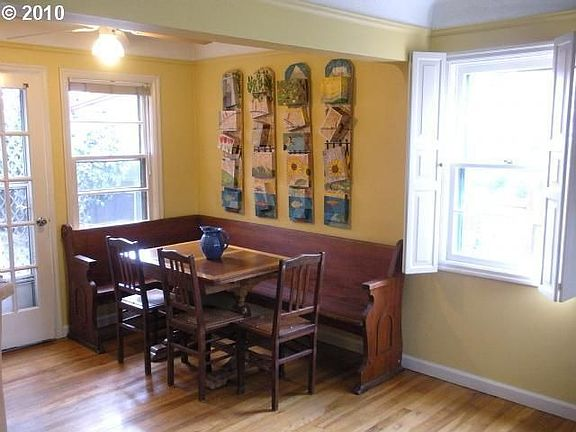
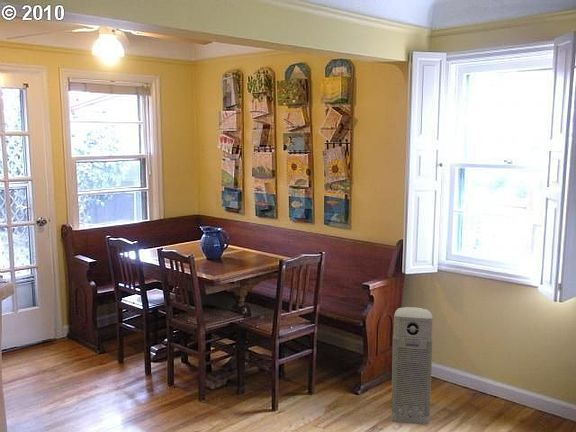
+ air purifier (411, 361)
